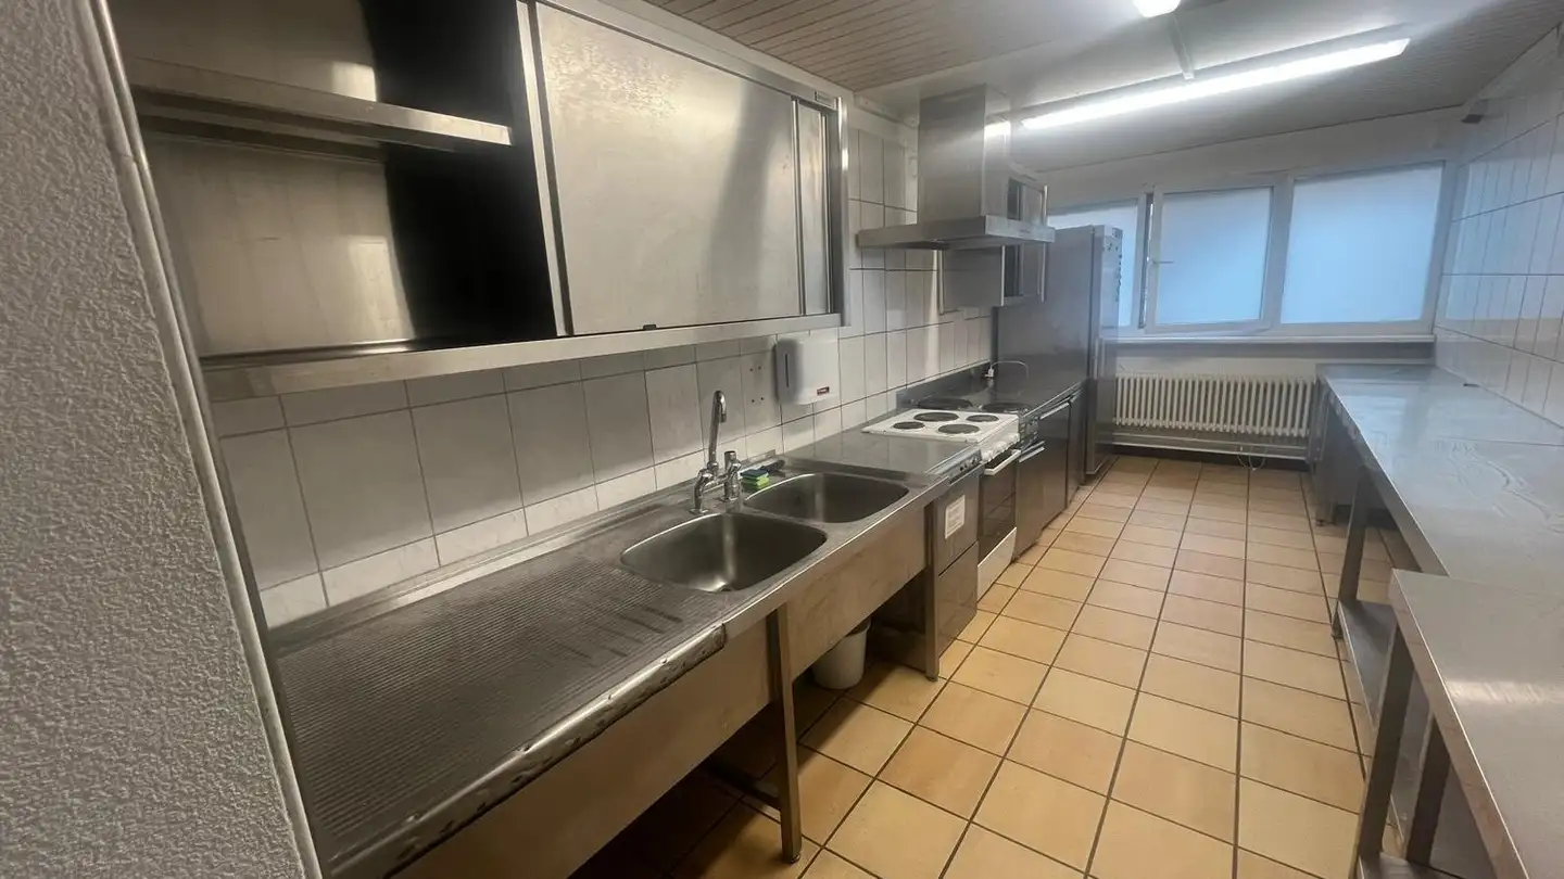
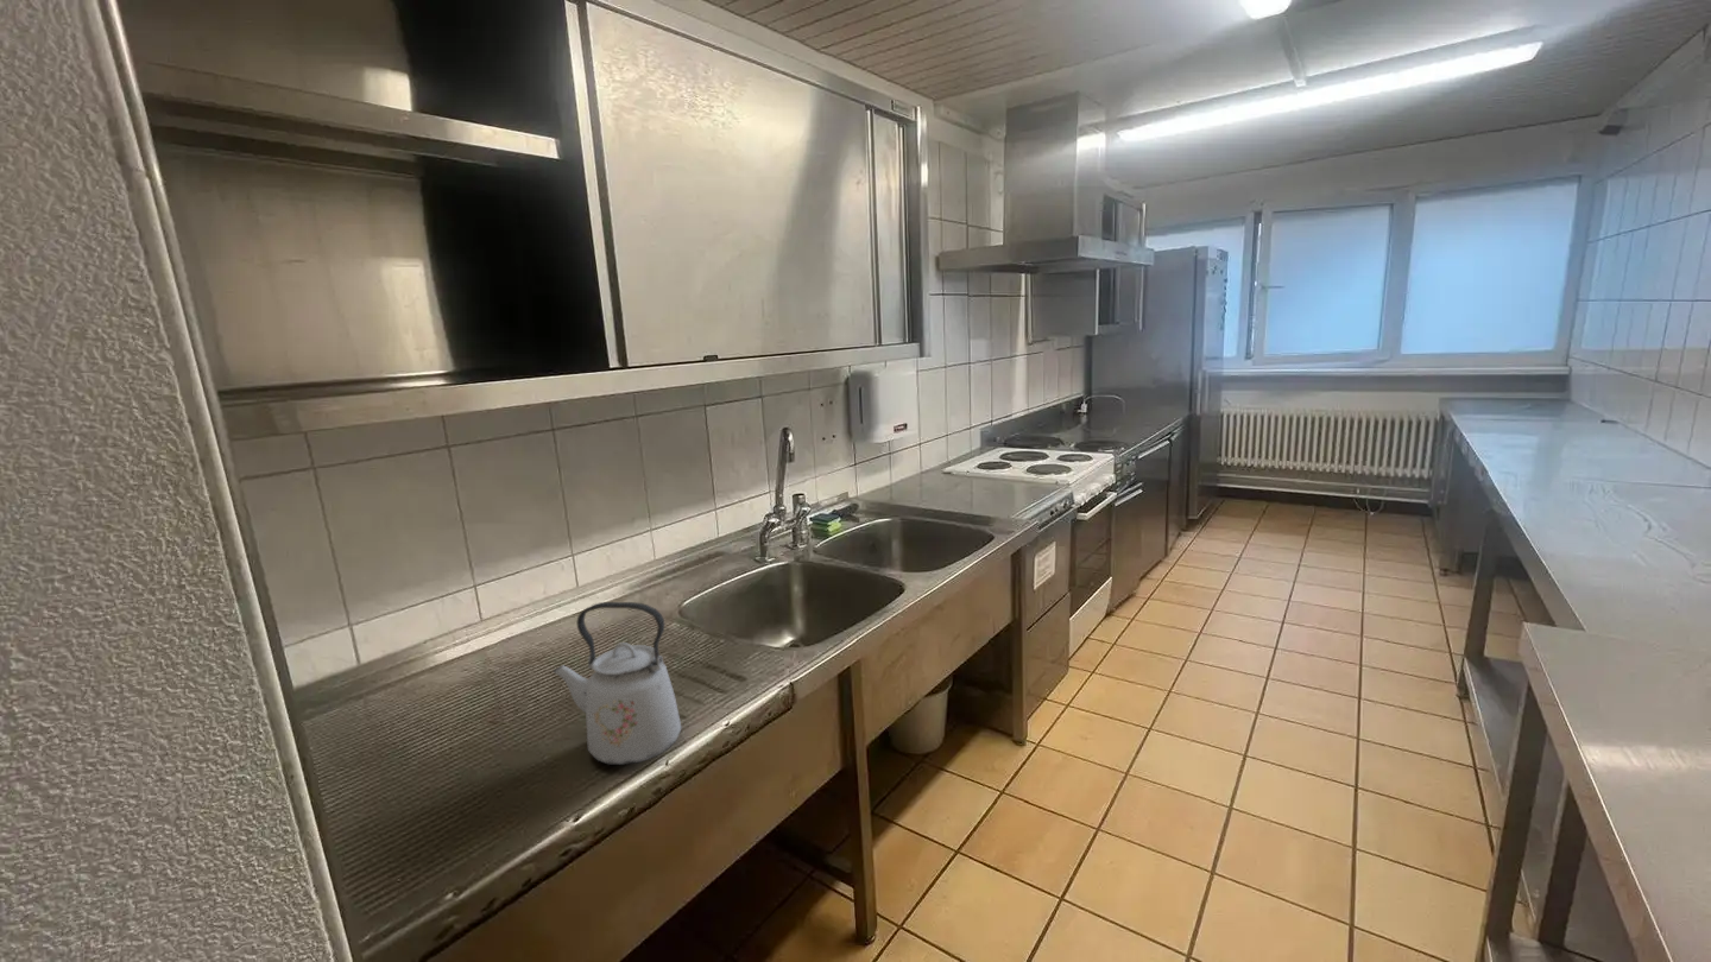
+ kettle (611, 676)
